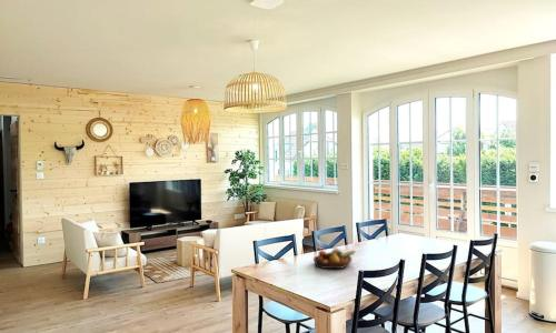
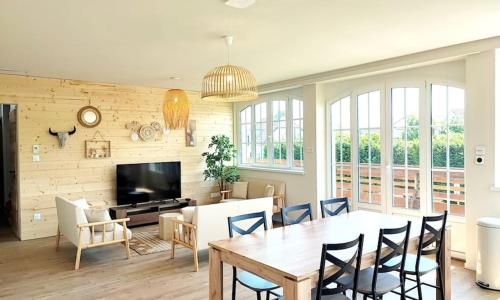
- fruit bowl (332, 256)
